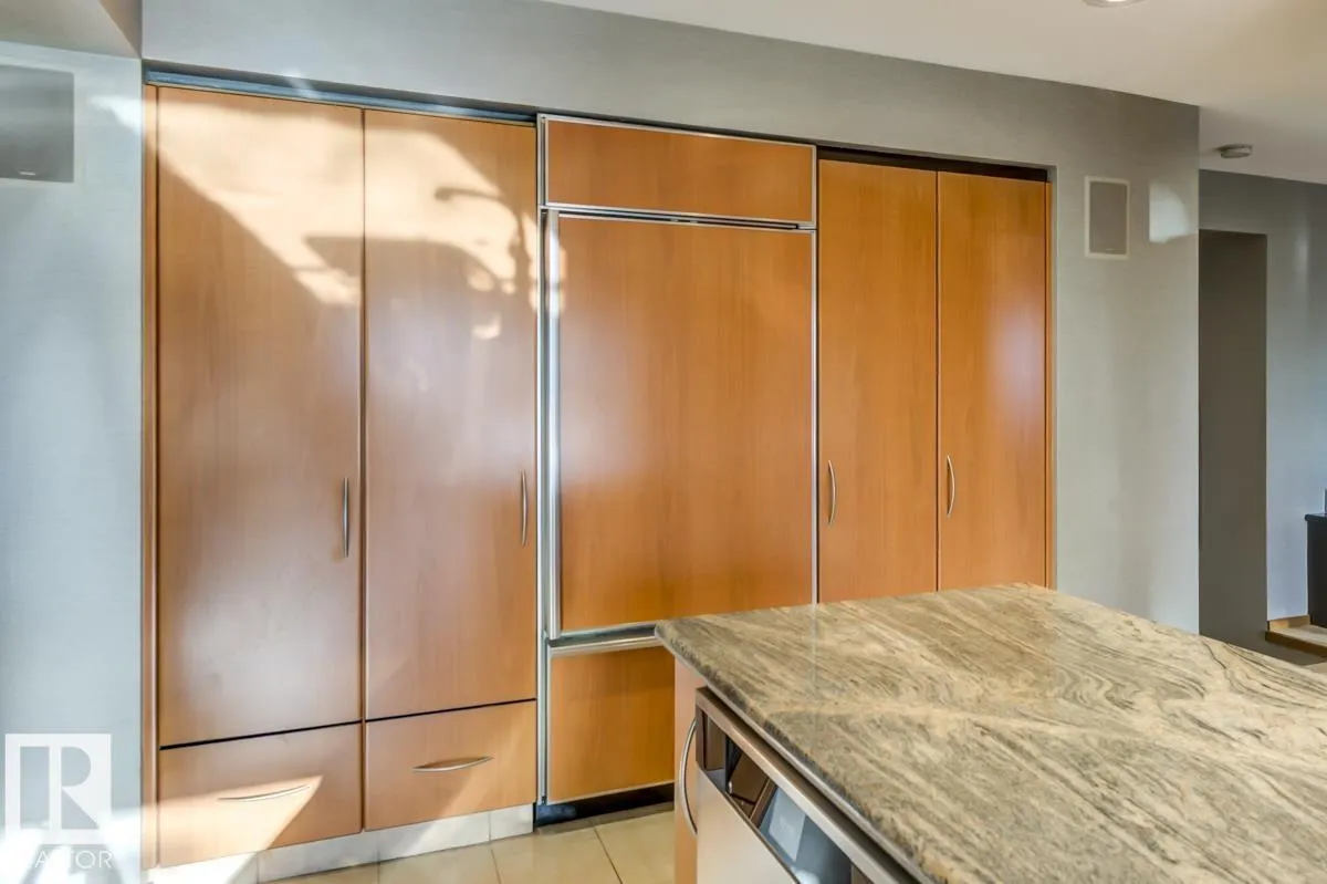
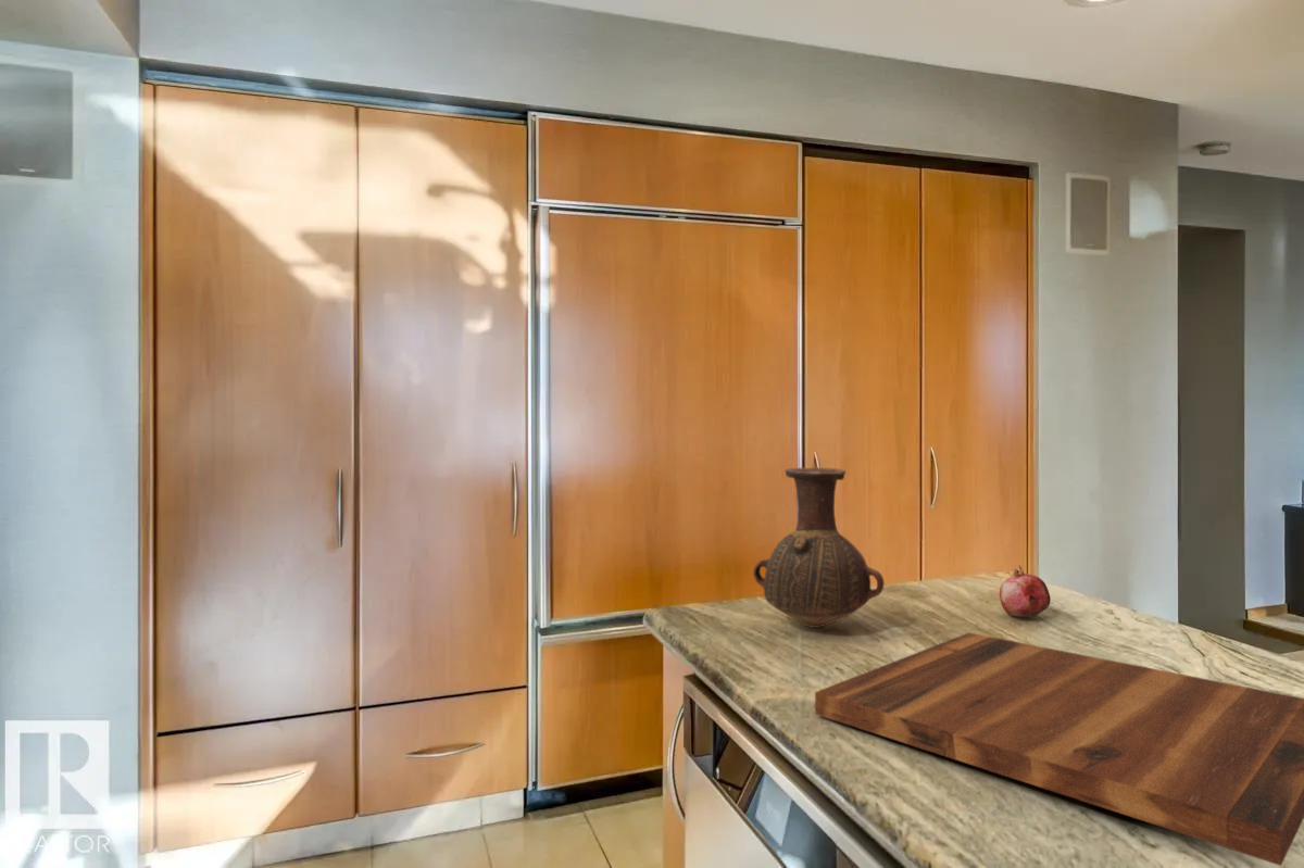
+ cutting board (1073, 709)
+ fruit (1024, 591)
+ vase (816, 548)
